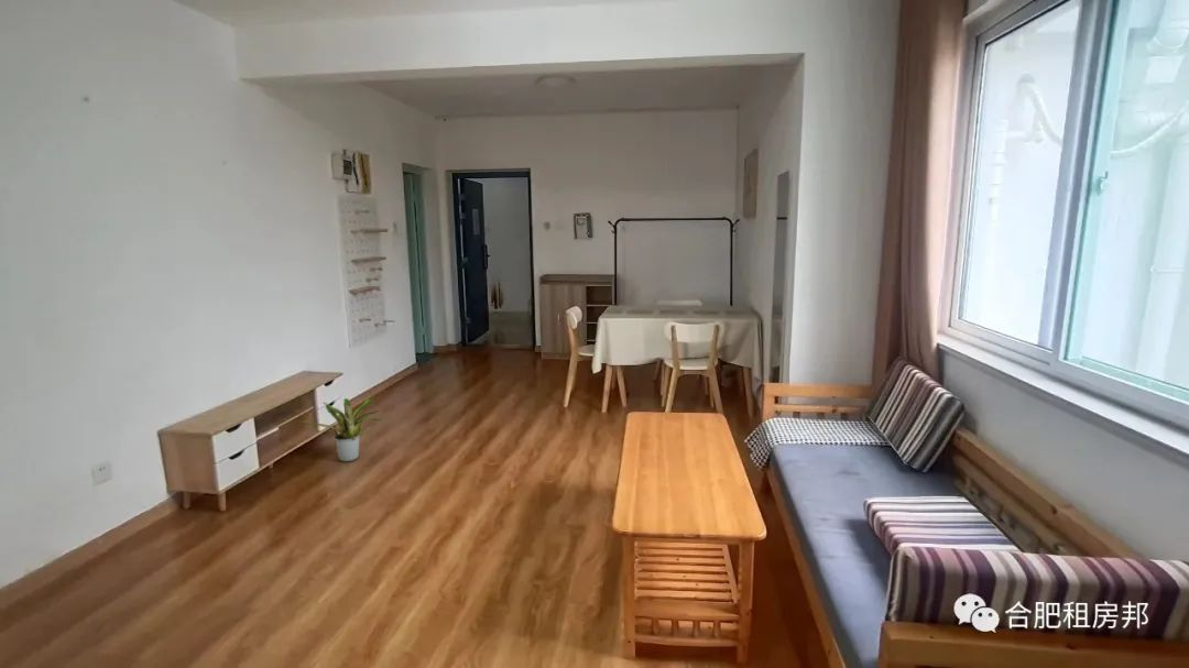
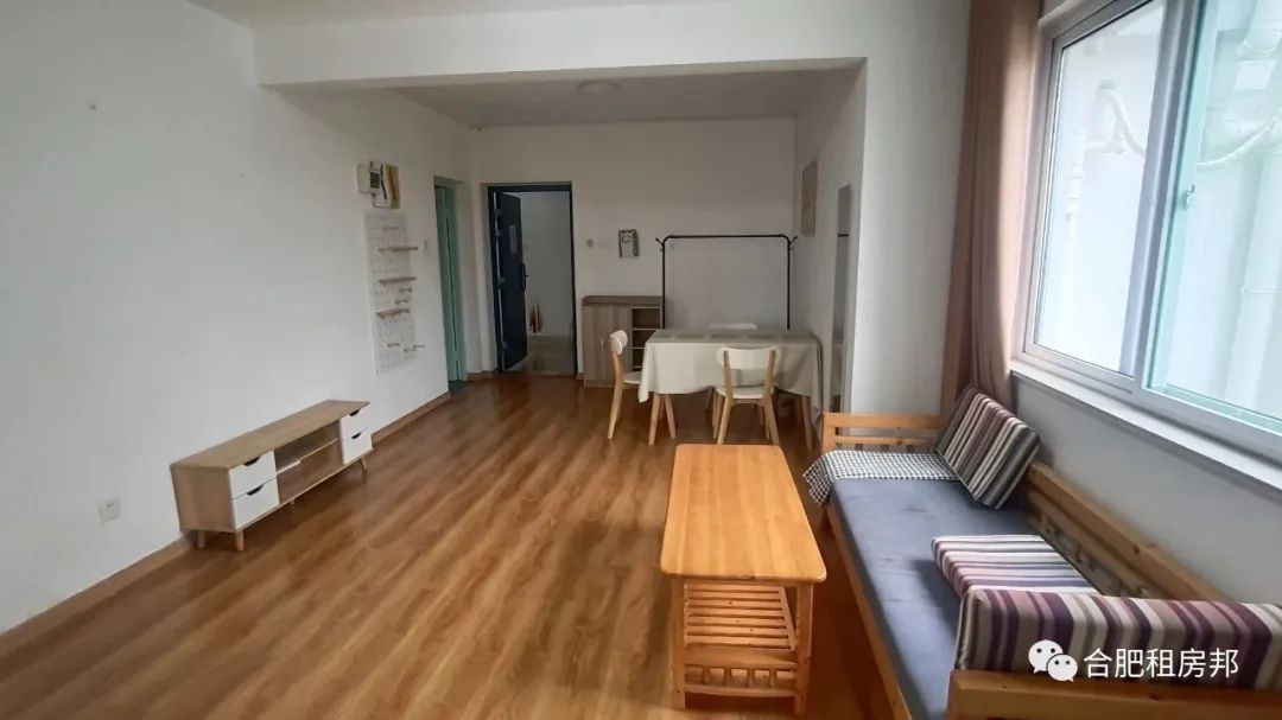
- potted plant (349, 428)
